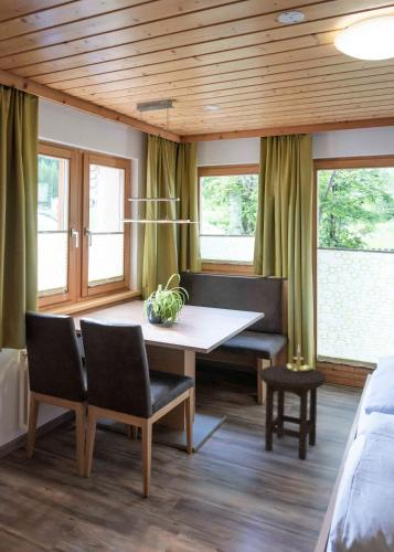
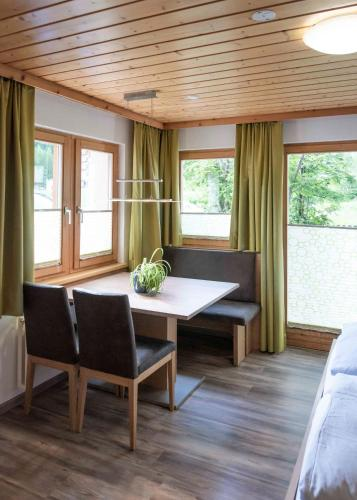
- candle holder (300, 357)
- stool (291, 416)
